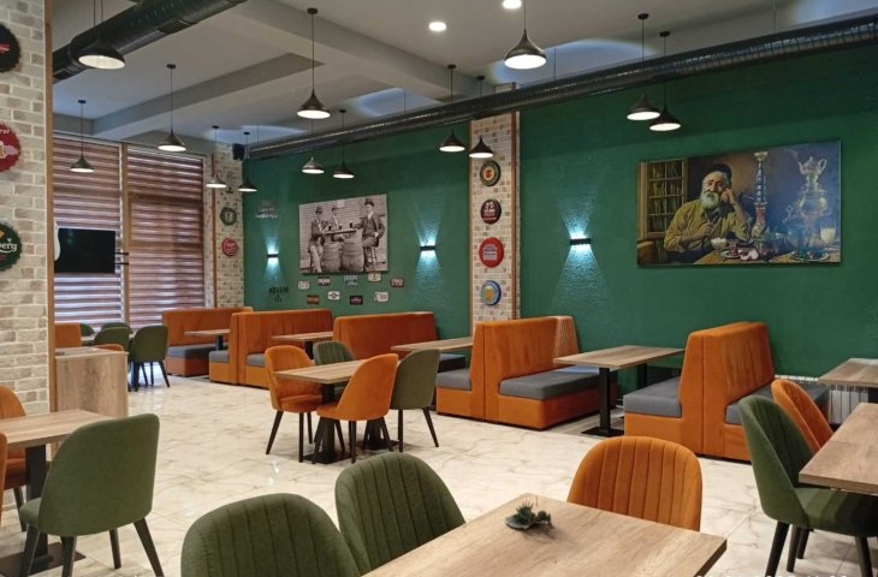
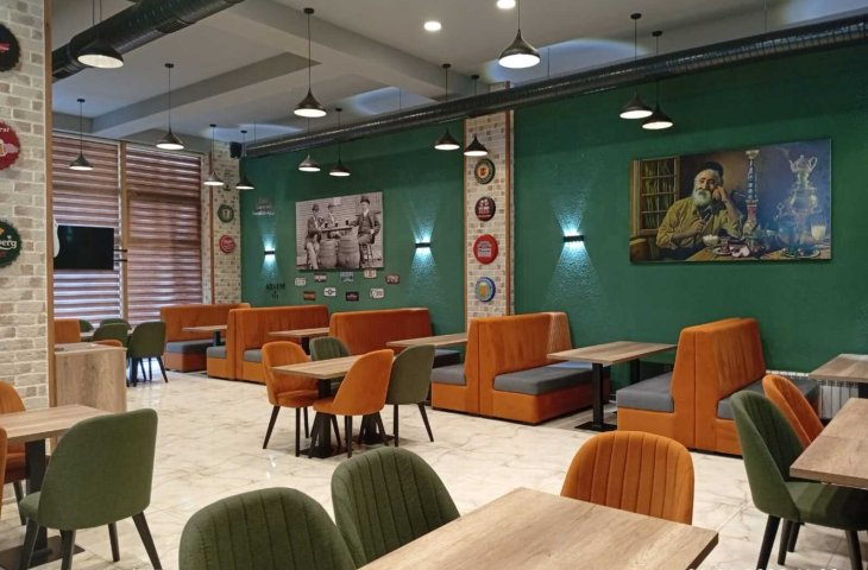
- succulent plant (526, 511)
